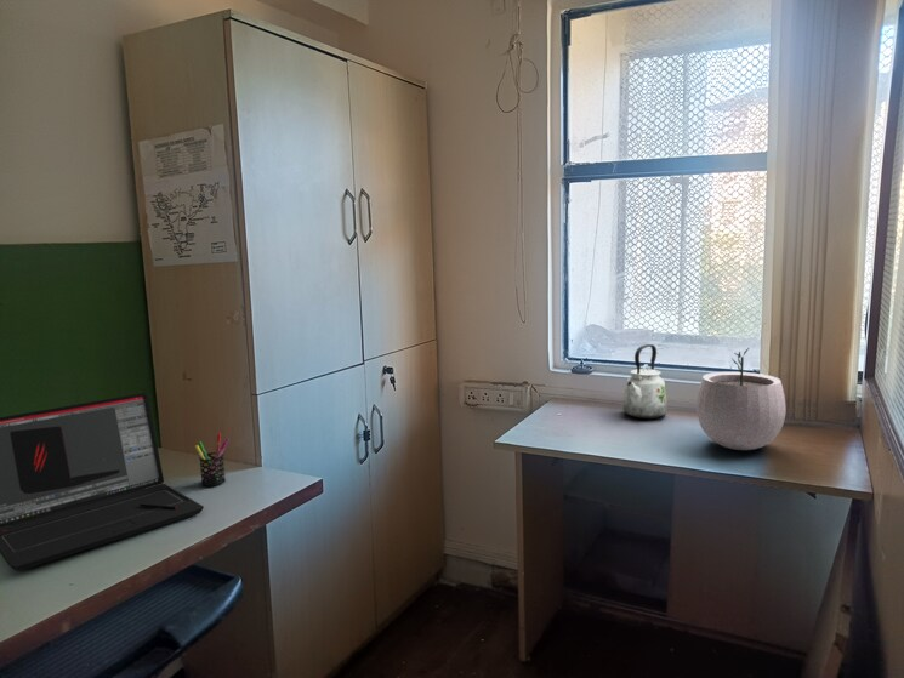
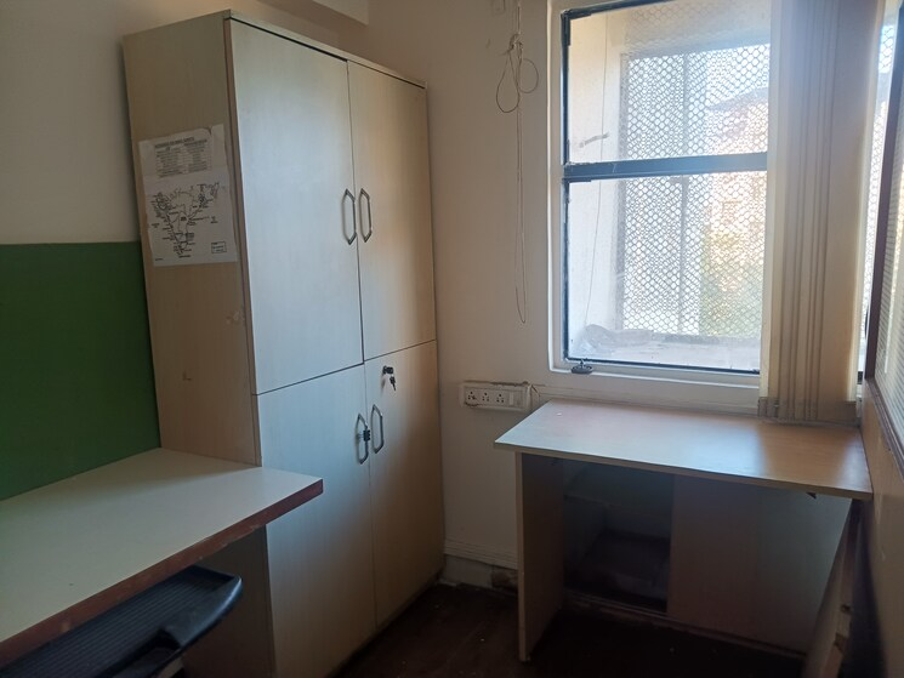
- kettle (641, 381)
- laptop (89, 469)
- pen holder (210, 458)
- plant pot (740, 398)
